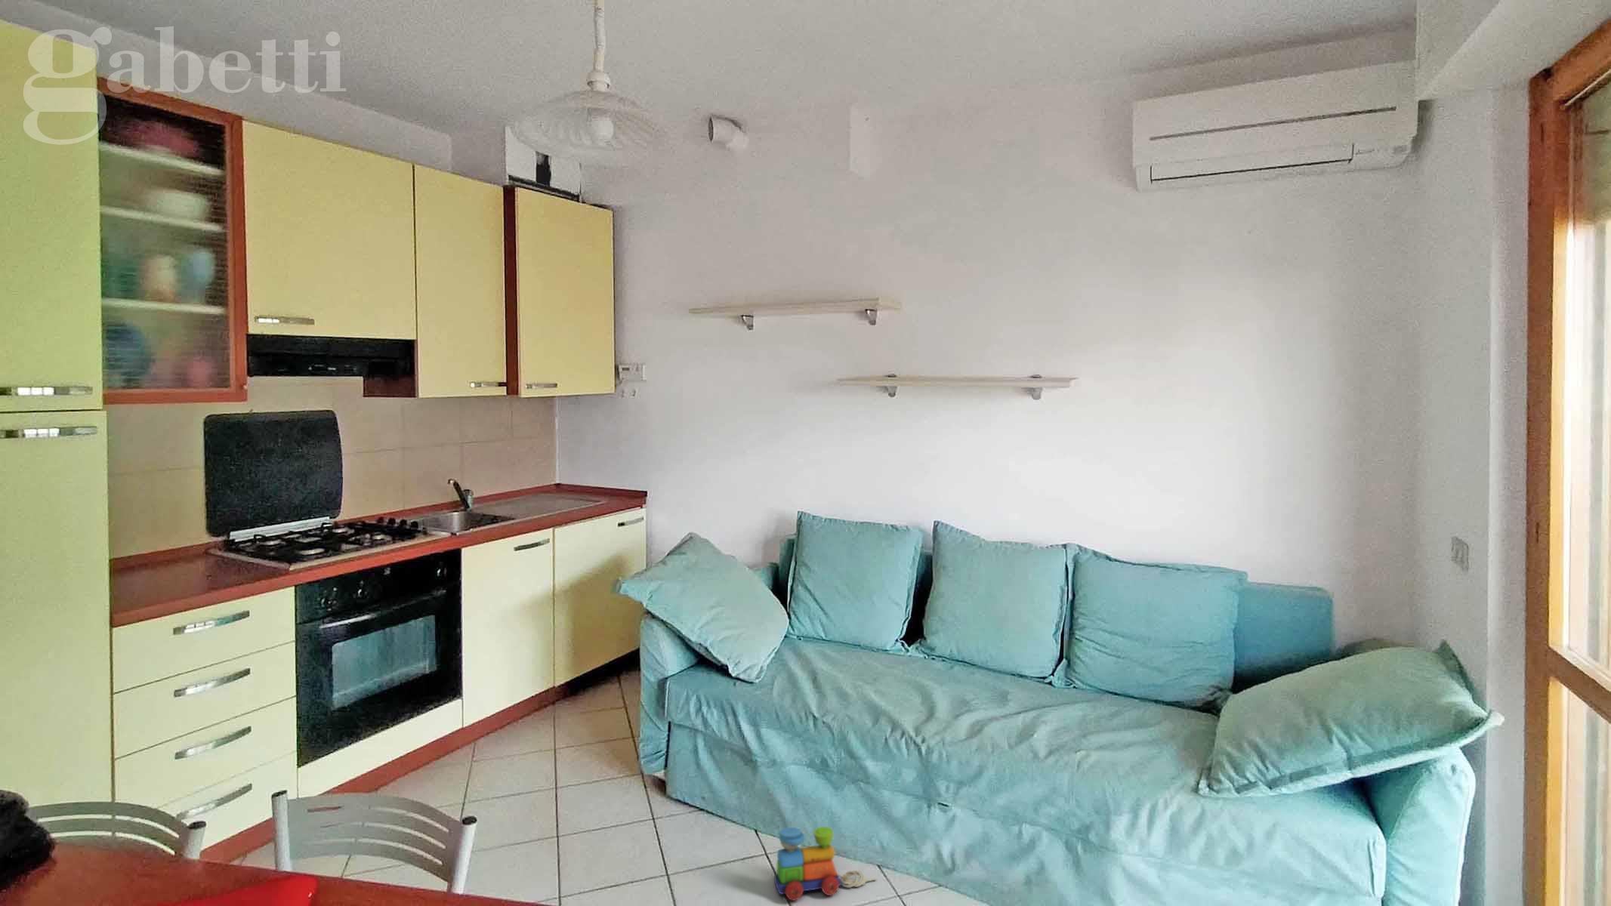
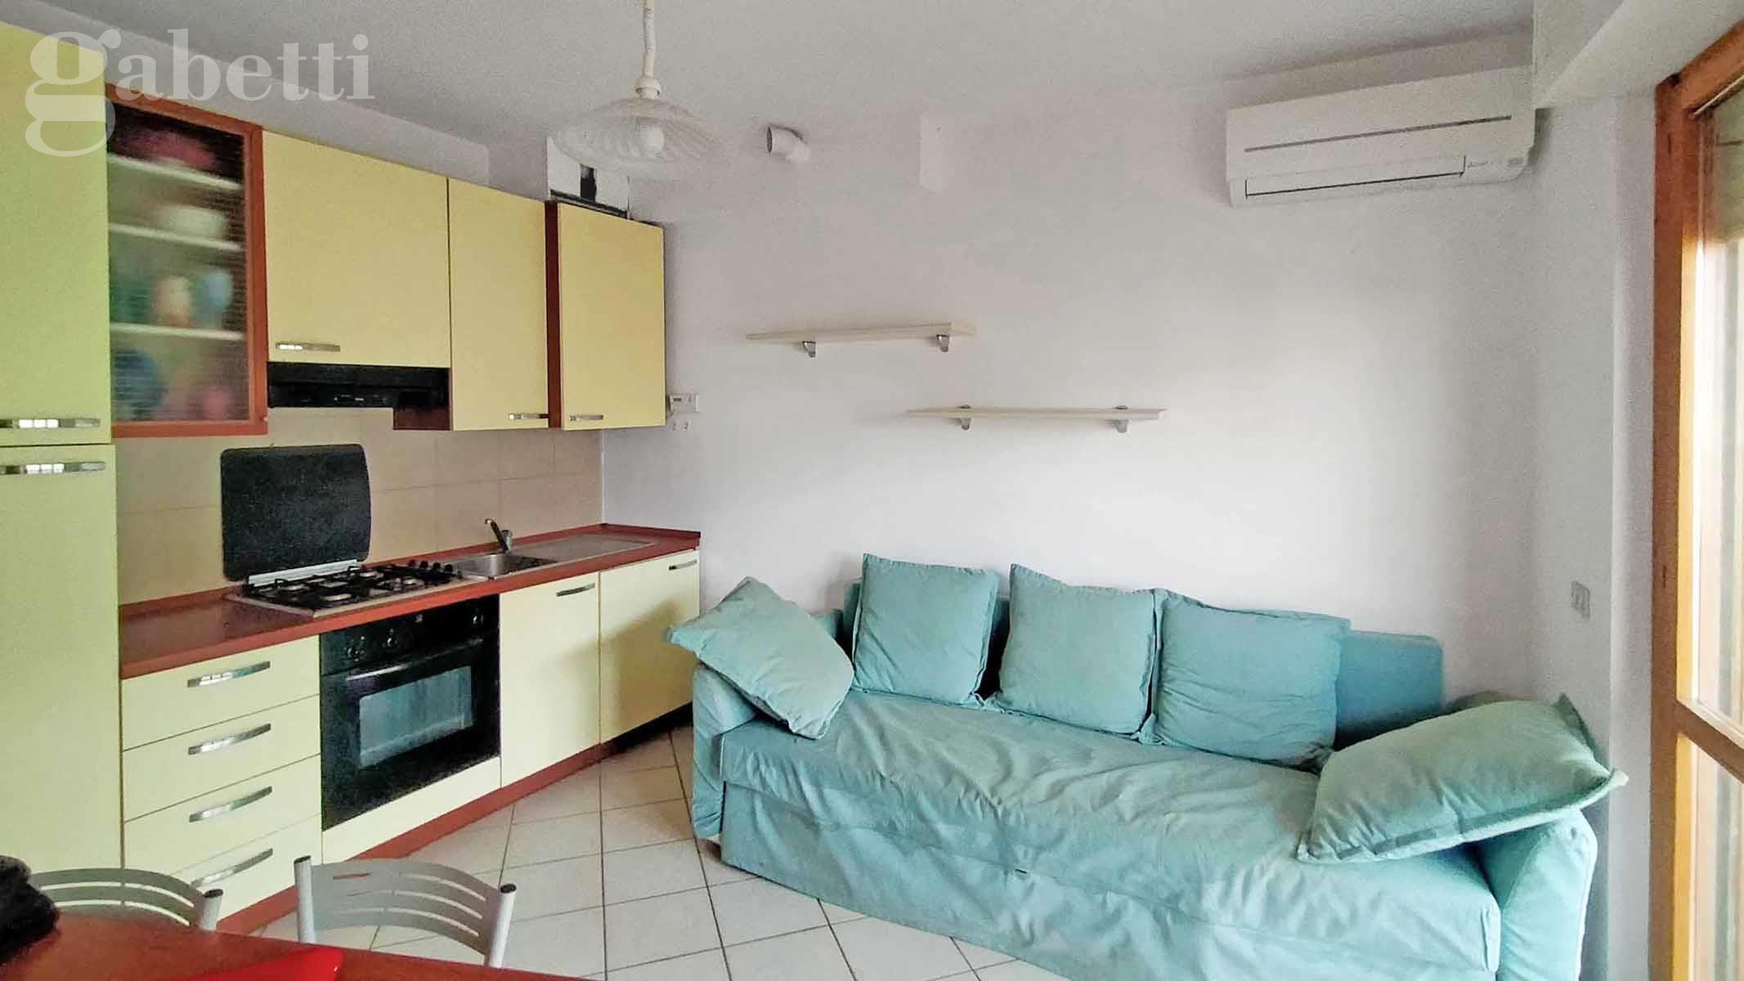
- toy train (820, 857)
